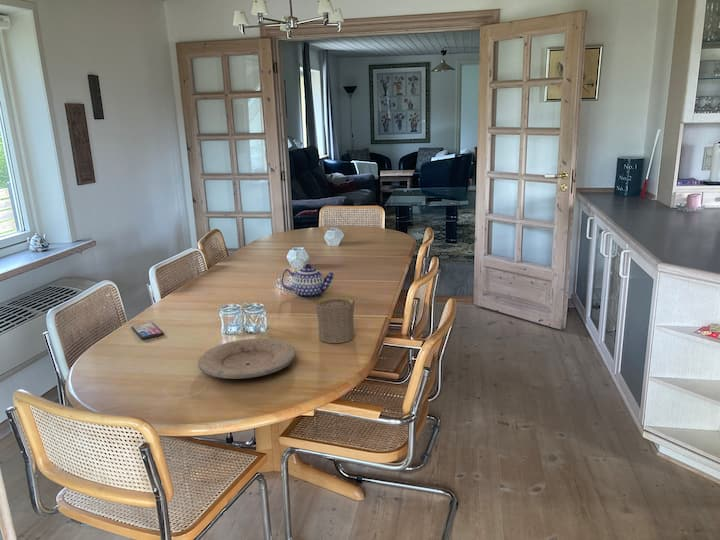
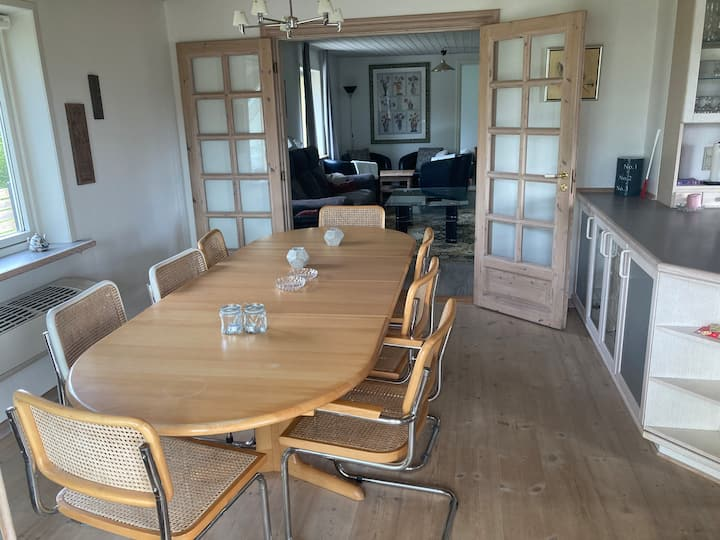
- smartphone (147, 330)
- plate (247, 360)
- cup (335, 319)
- teapot (307, 279)
